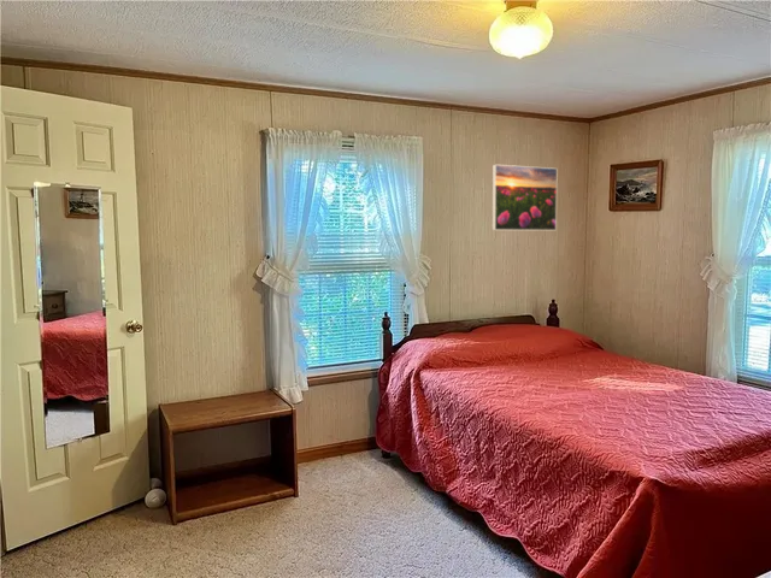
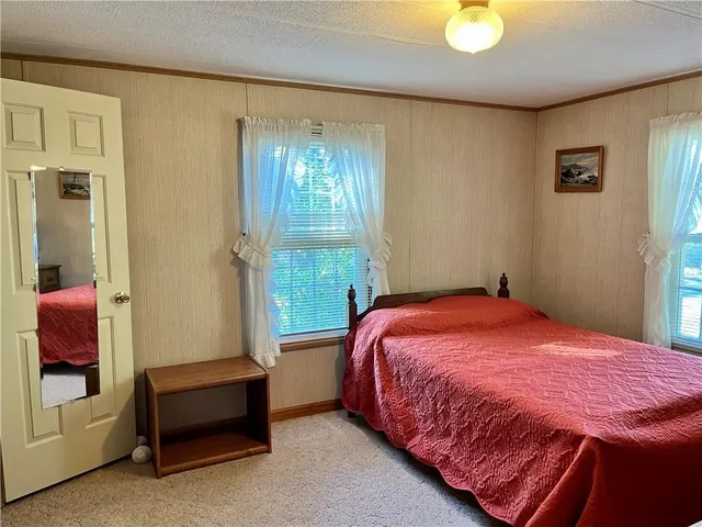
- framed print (525, 197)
